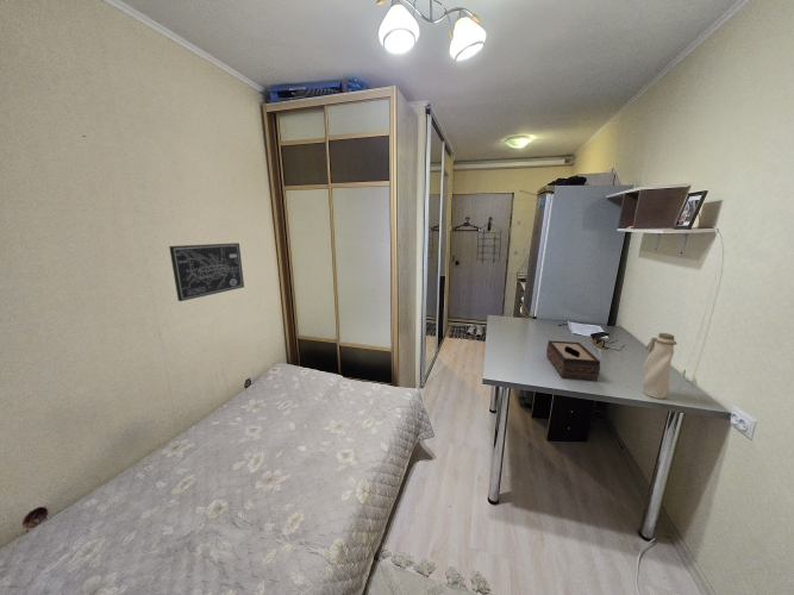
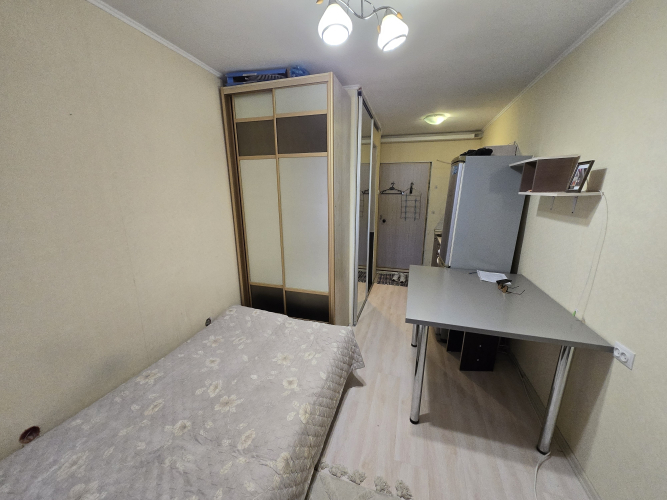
- wall art (211, 269)
- water bottle (657, 364)
- tissue box (570, 358)
